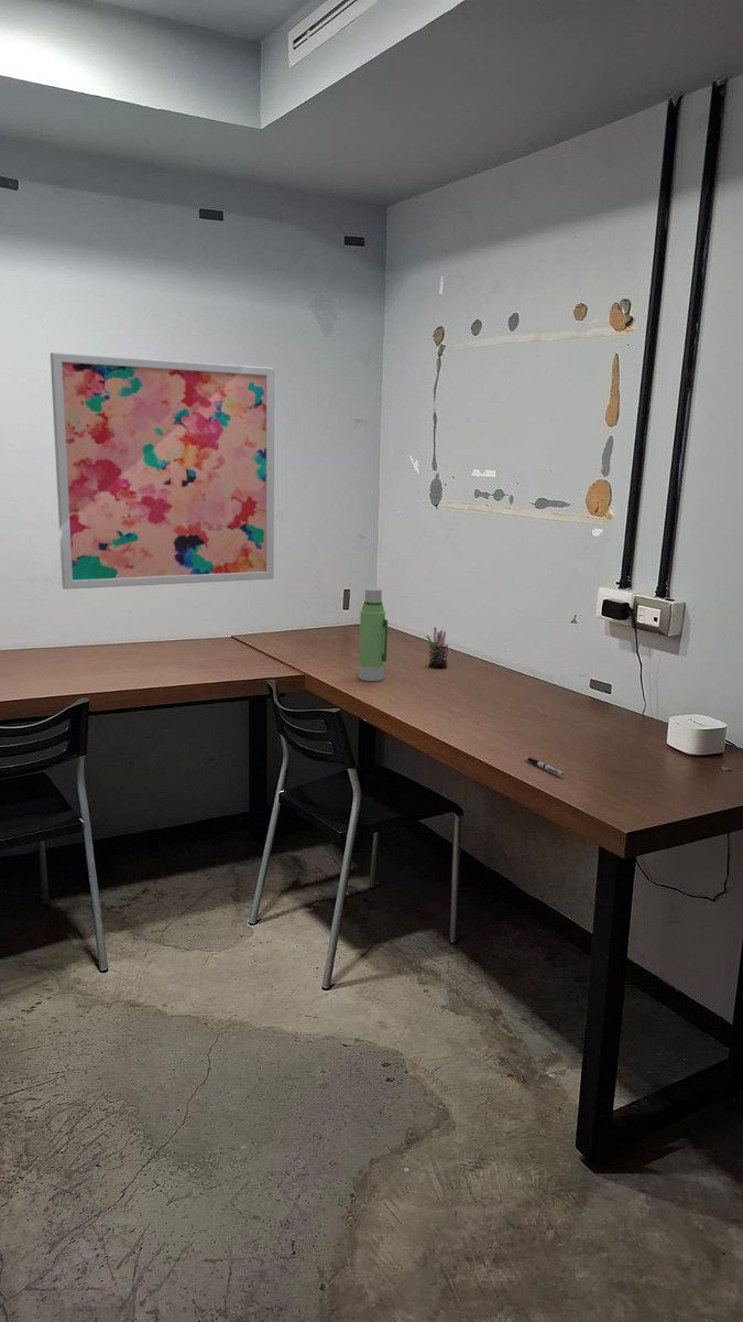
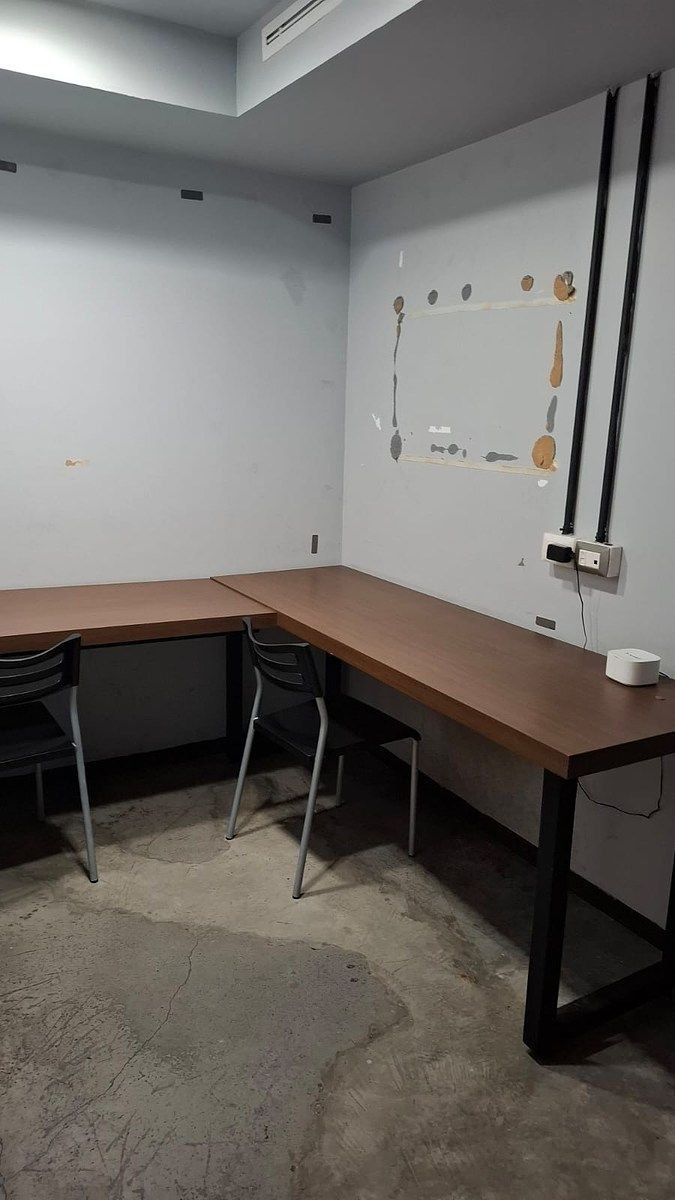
- pen holder (436, 647)
- pen (542, 765)
- wall art (171, 475)
- water bottle (372, 633)
